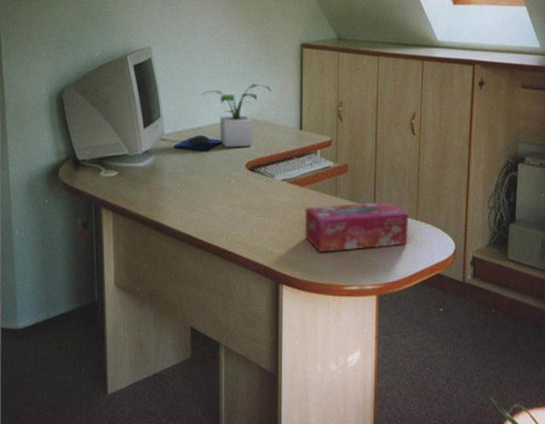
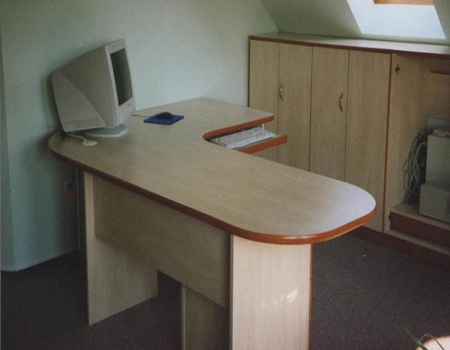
- potted plant (239, 115)
- tissue box (355, 225)
